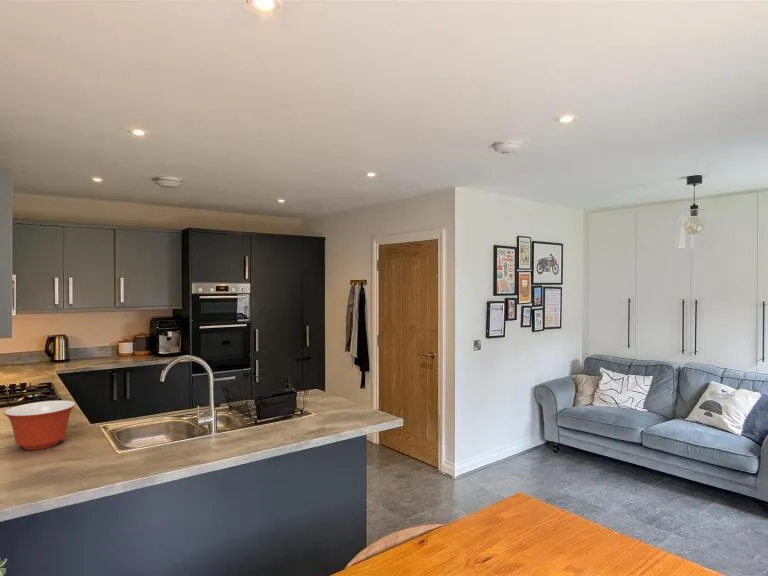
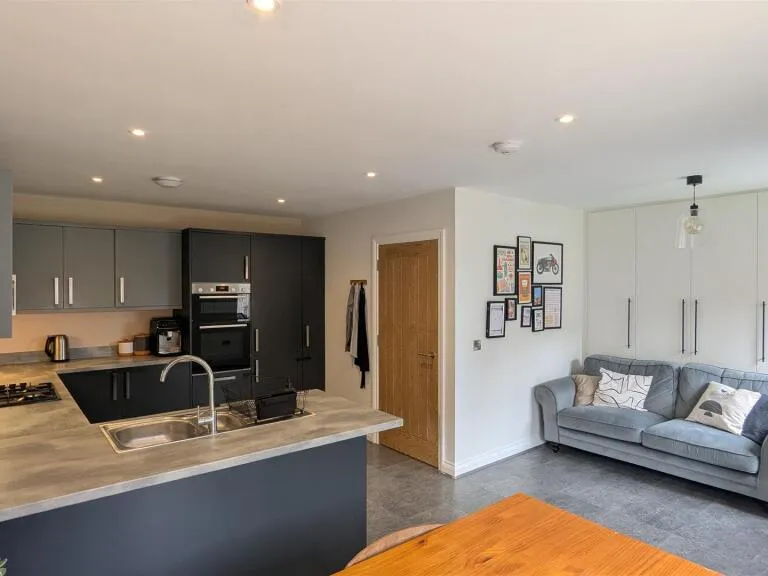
- mixing bowl (41, 426)
